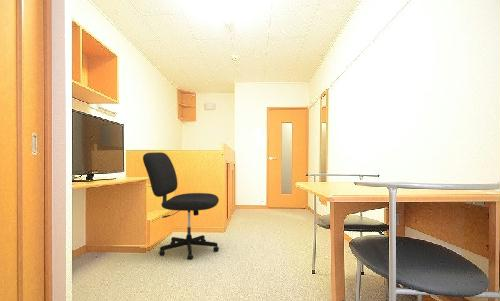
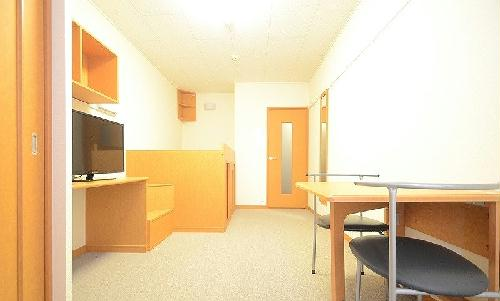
- office chair (184, 201)
